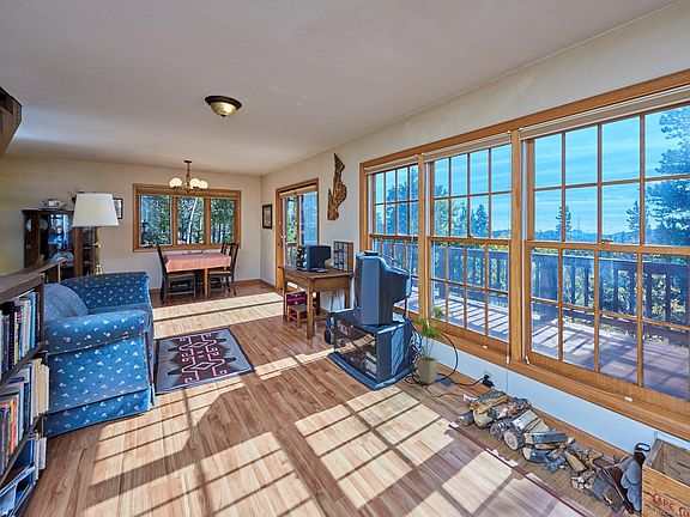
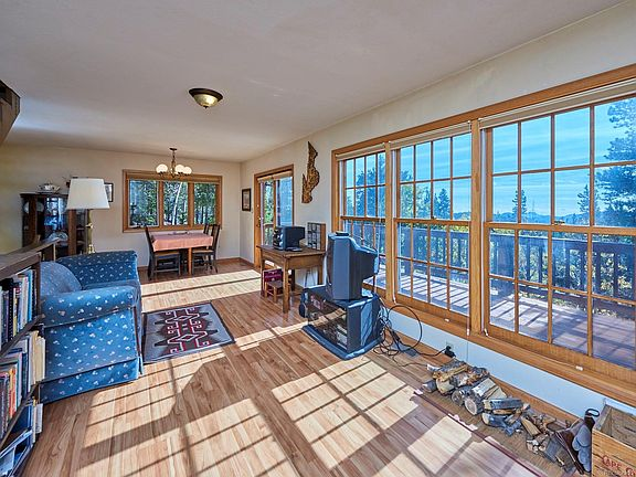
- house plant (432, 341)
